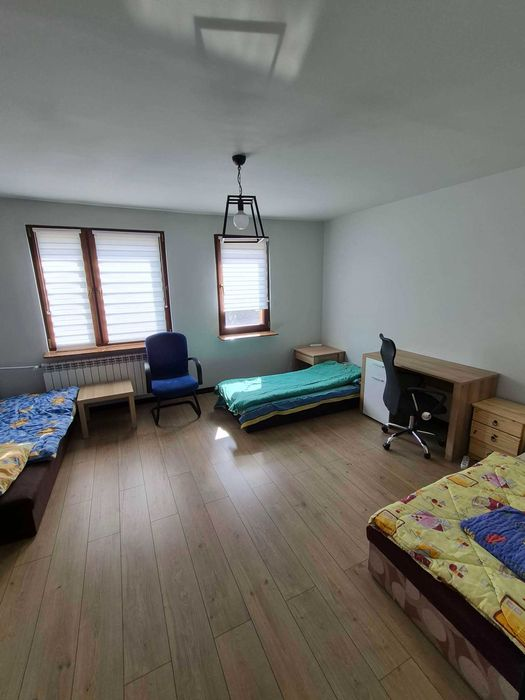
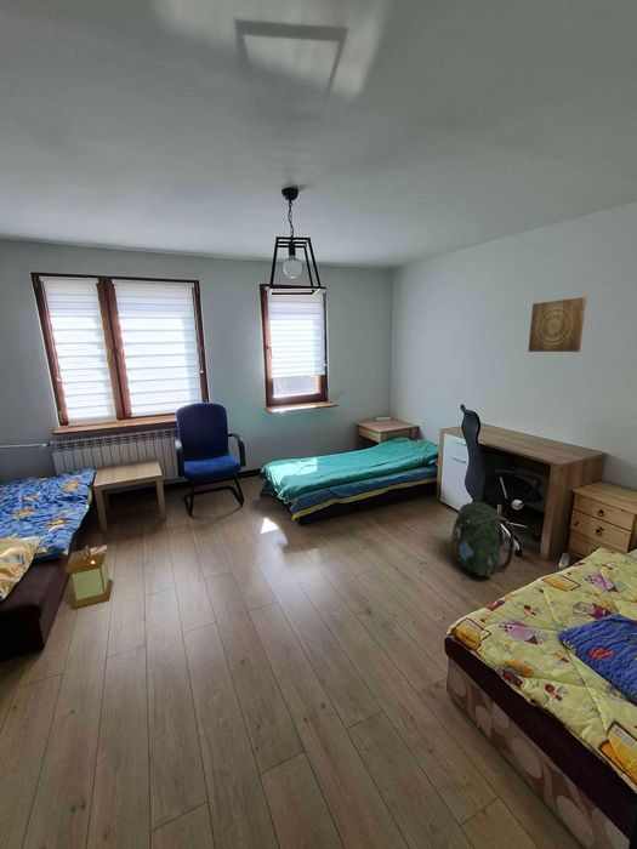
+ lantern (90, 571)
+ backpack (479, 536)
+ wall art (554, 326)
